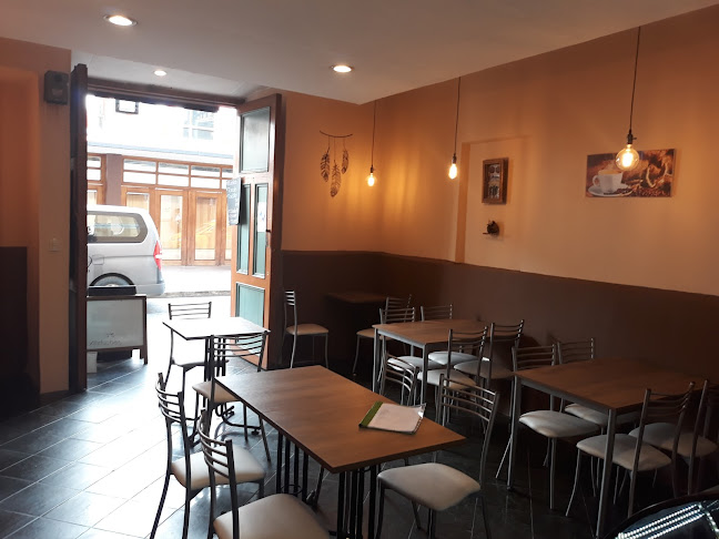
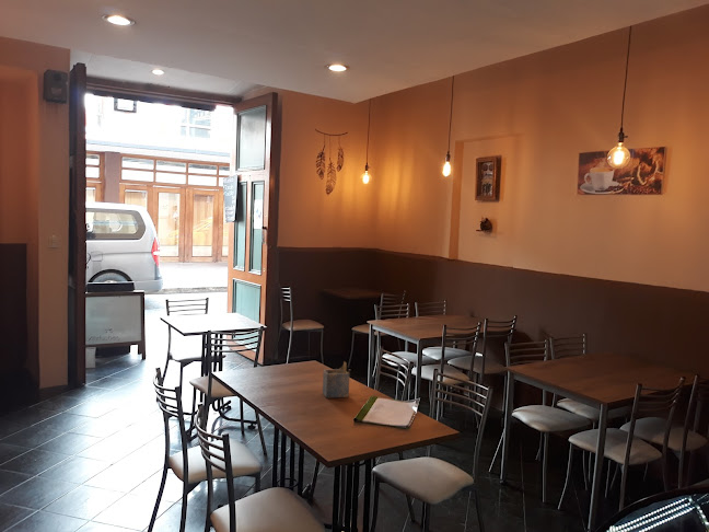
+ napkin holder (336, 379)
